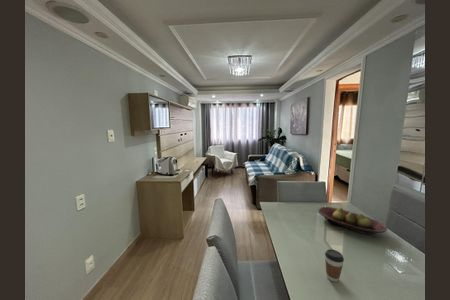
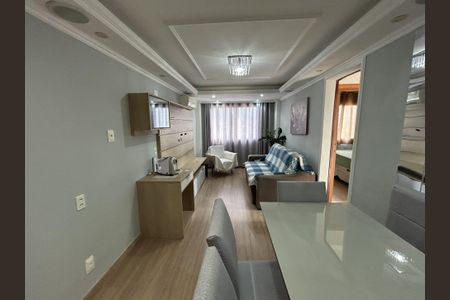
- fruit bowl (349, 218)
- coffee cup (333, 265)
